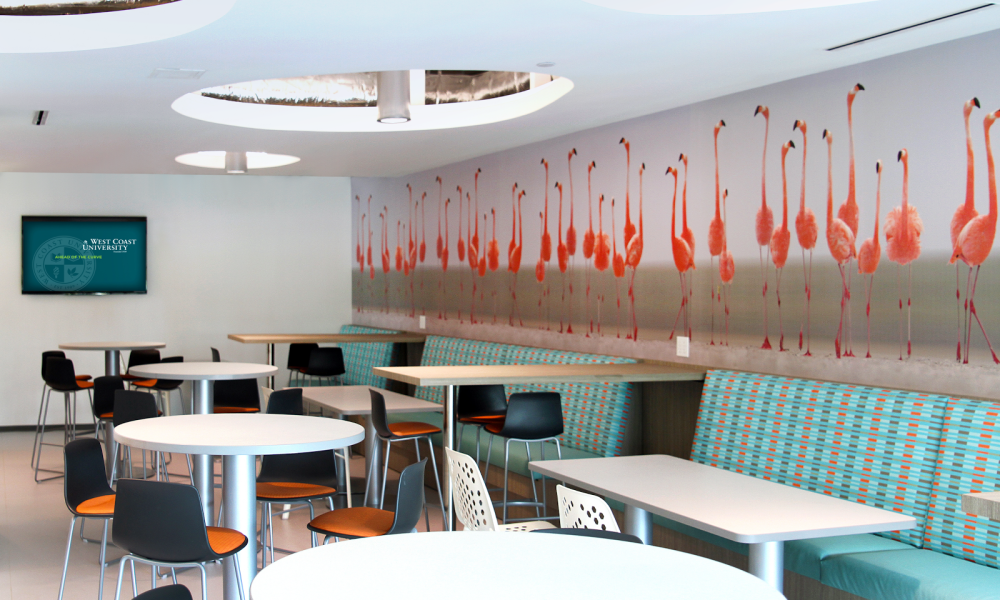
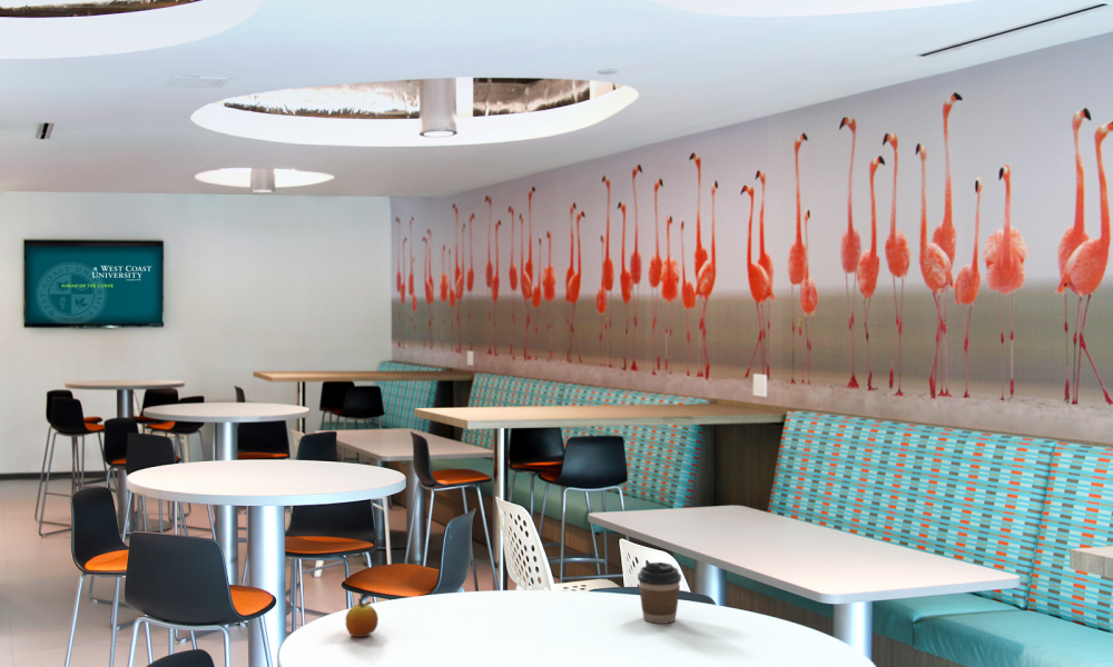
+ fruit (362, 610)
+ coffee cup (659, 590)
